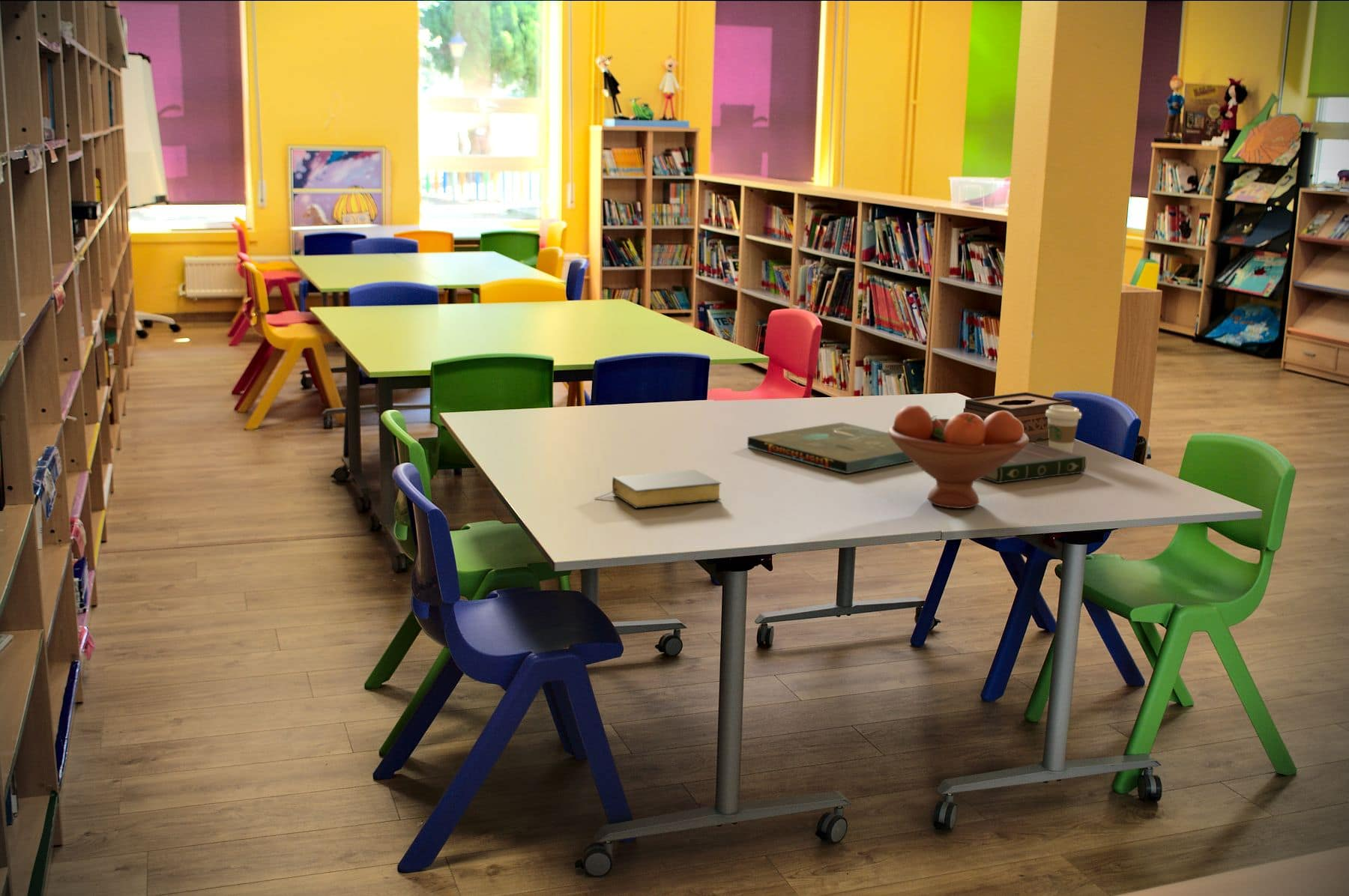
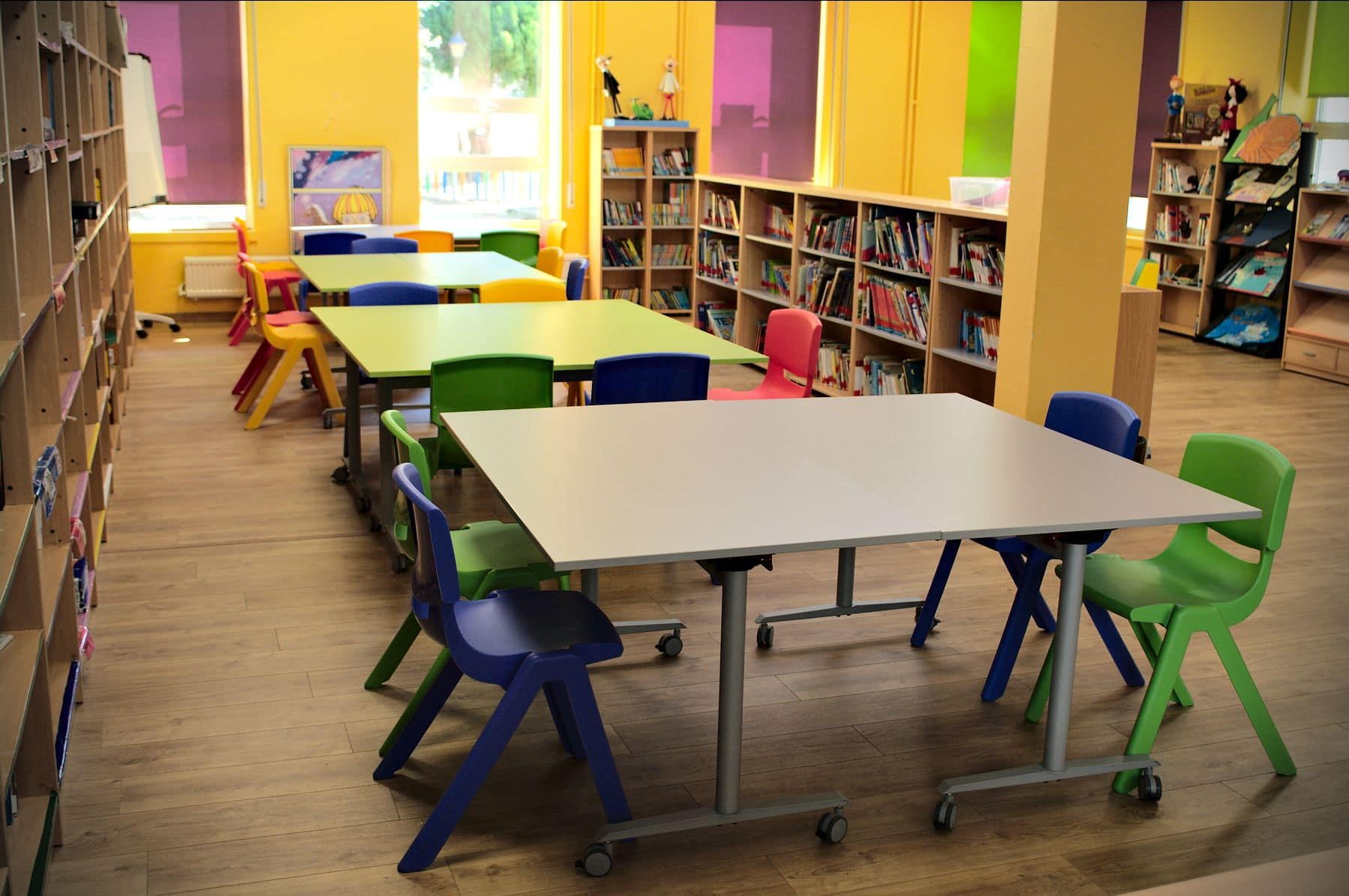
- board game (844, 441)
- coffee cup (1062, 430)
- book (1015, 461)
- tissue box (1017, 418)
- bible (656, 489)
- fruit bowl (956, 454)
